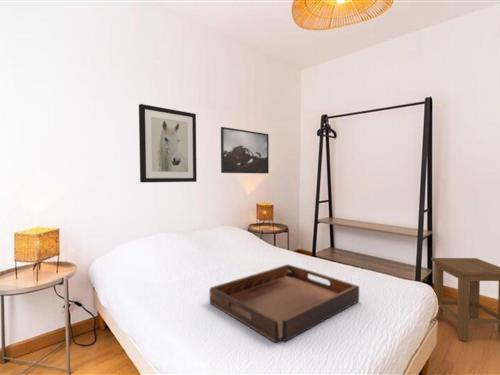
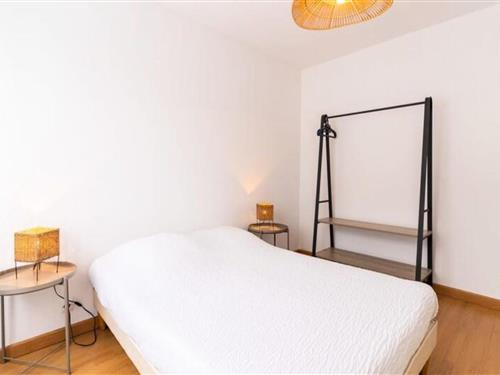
- stool (469, 296)
- wall art (169, 146)
- serving tray (284, 294)
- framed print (246, 152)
